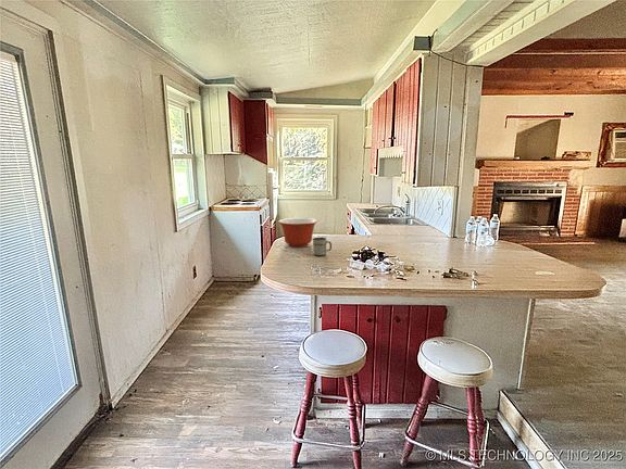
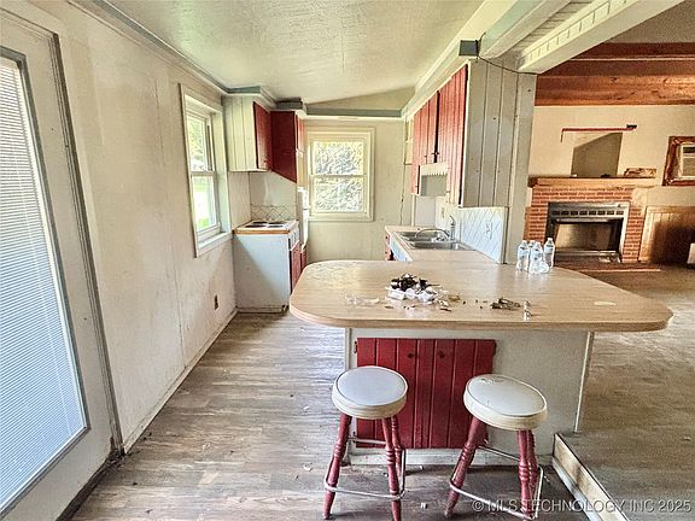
- mug (322, 246)
- mixing bowl (298, 232)
